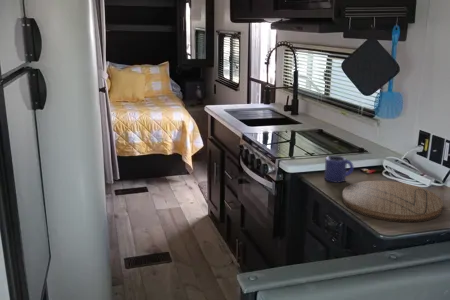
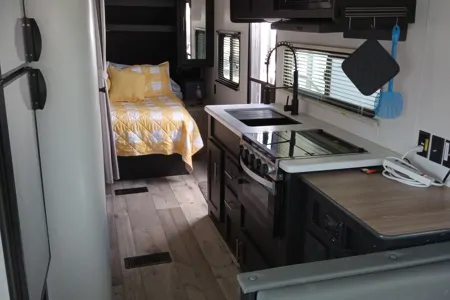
- cutting board (390, 199)
- mug (339, 168)
